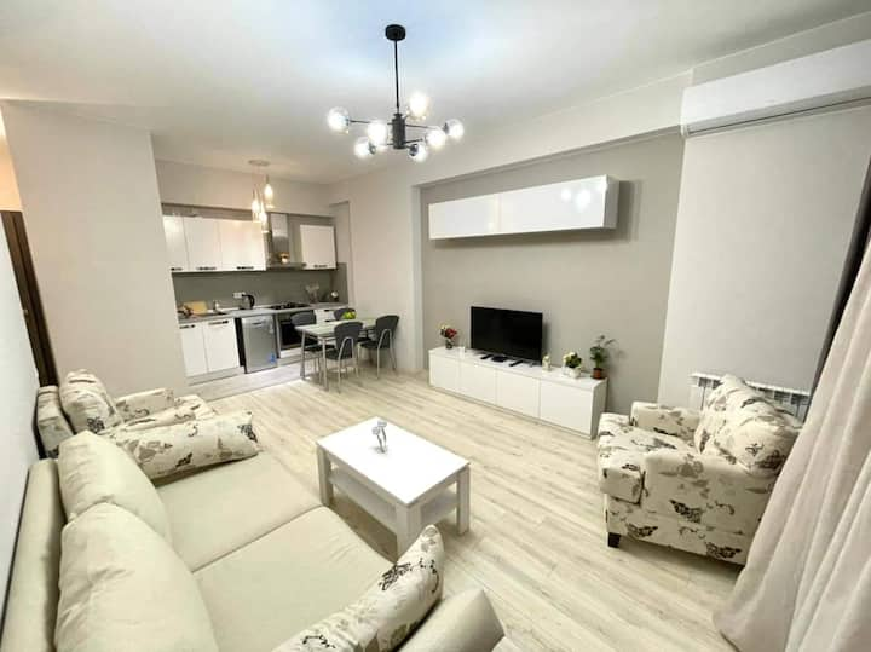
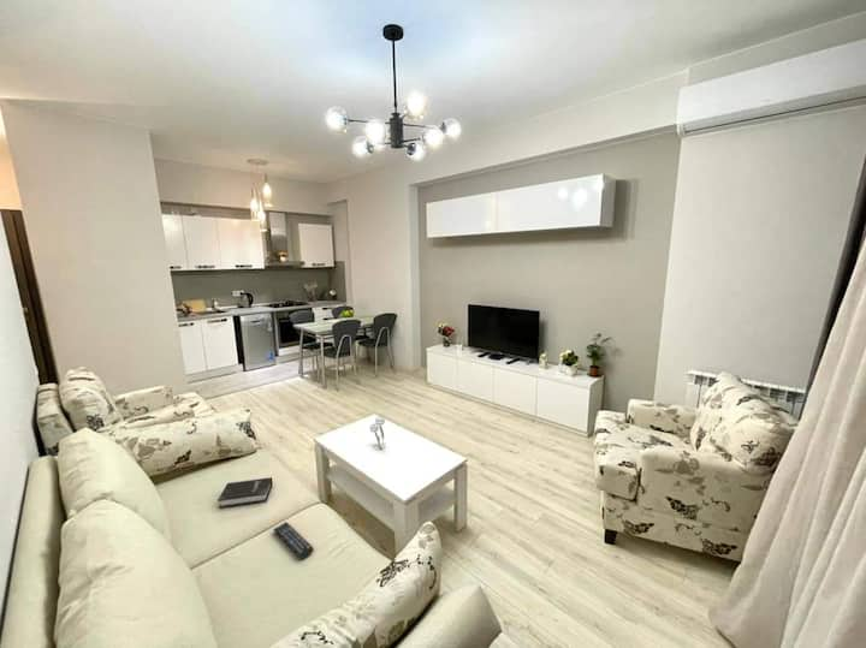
+ hardback book (247, 492)
+ remote control (292, 539)
